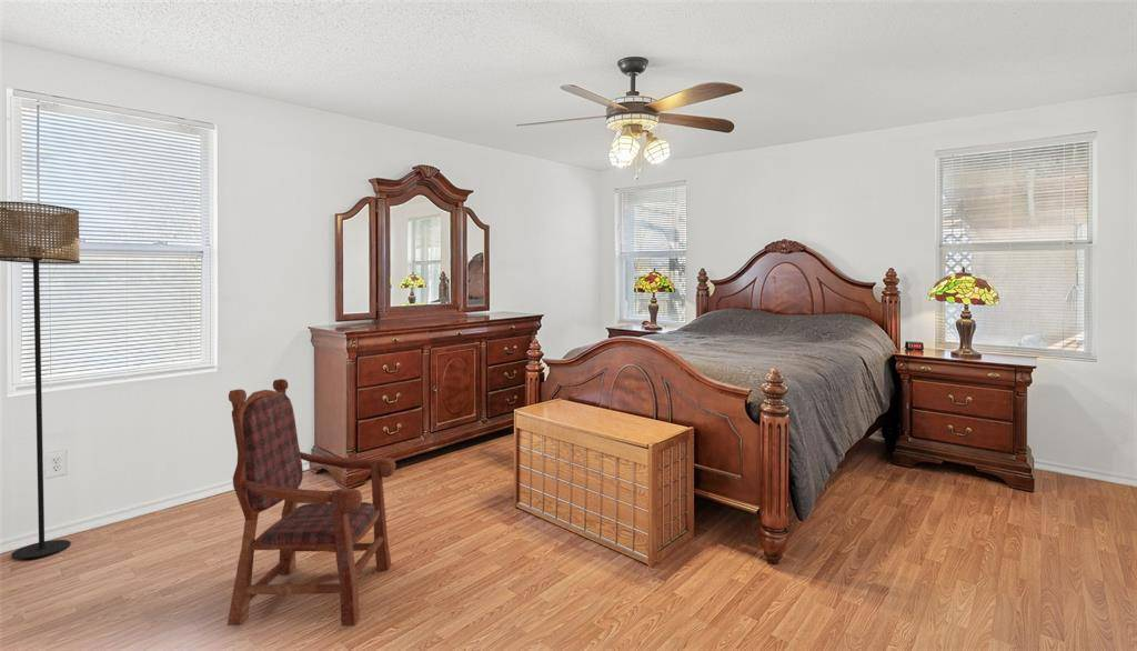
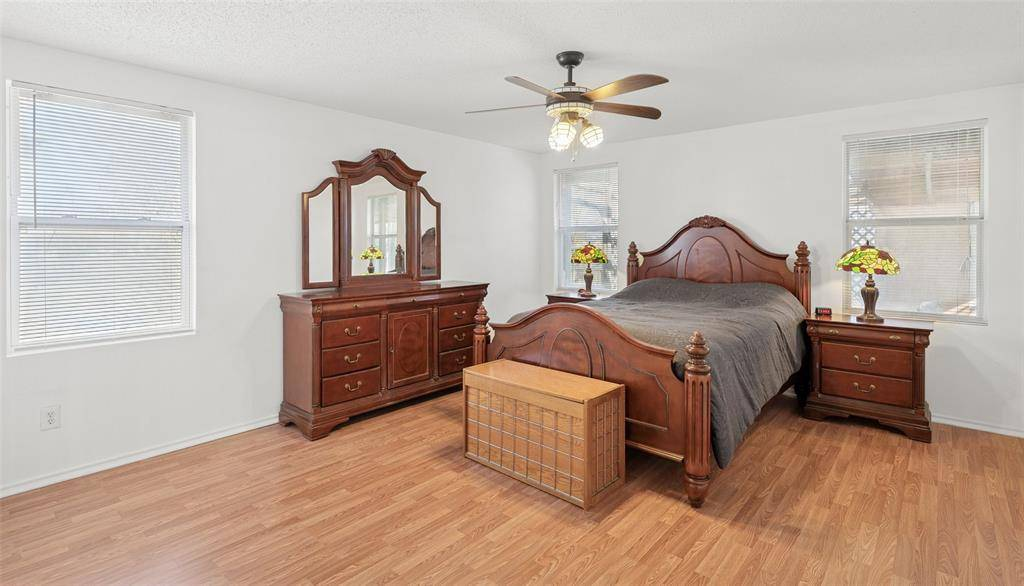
- floor lamp (38, 379)
- armchair (316, 490)
